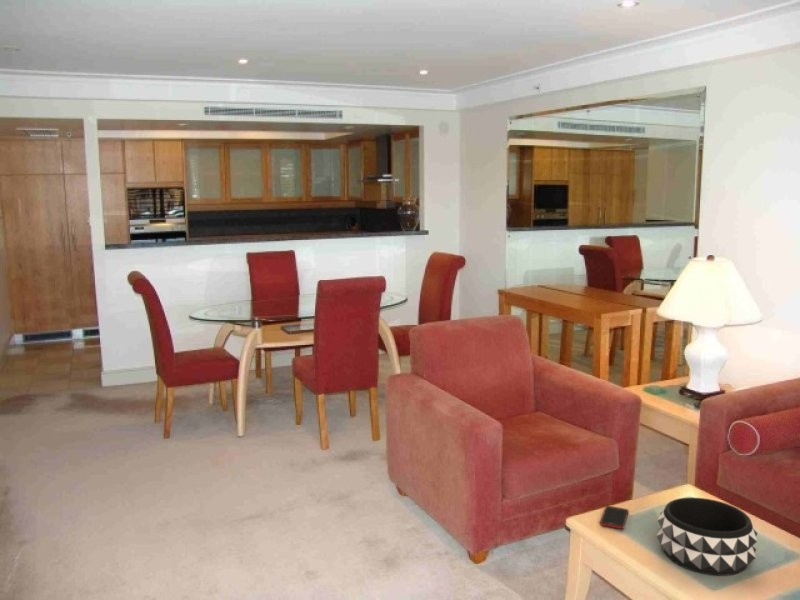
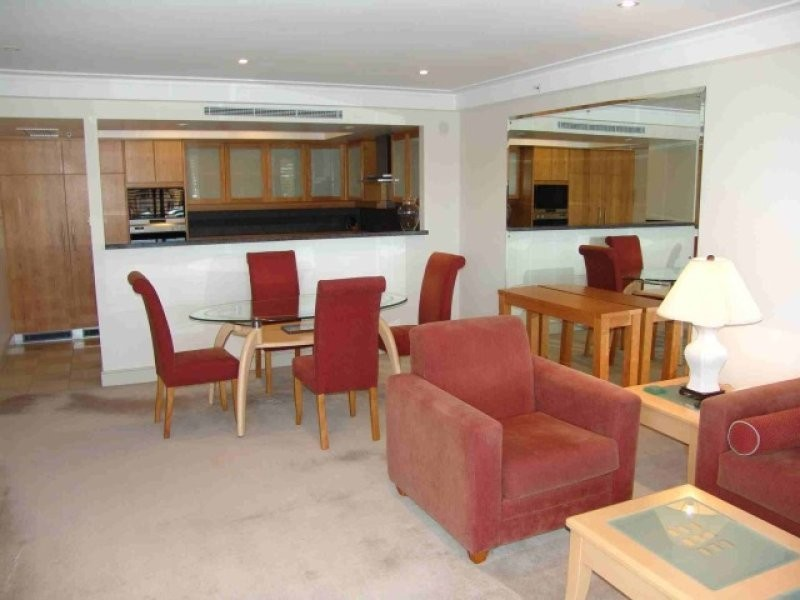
- cell phone (614, 517)
- decorative bowl (706, 534)
